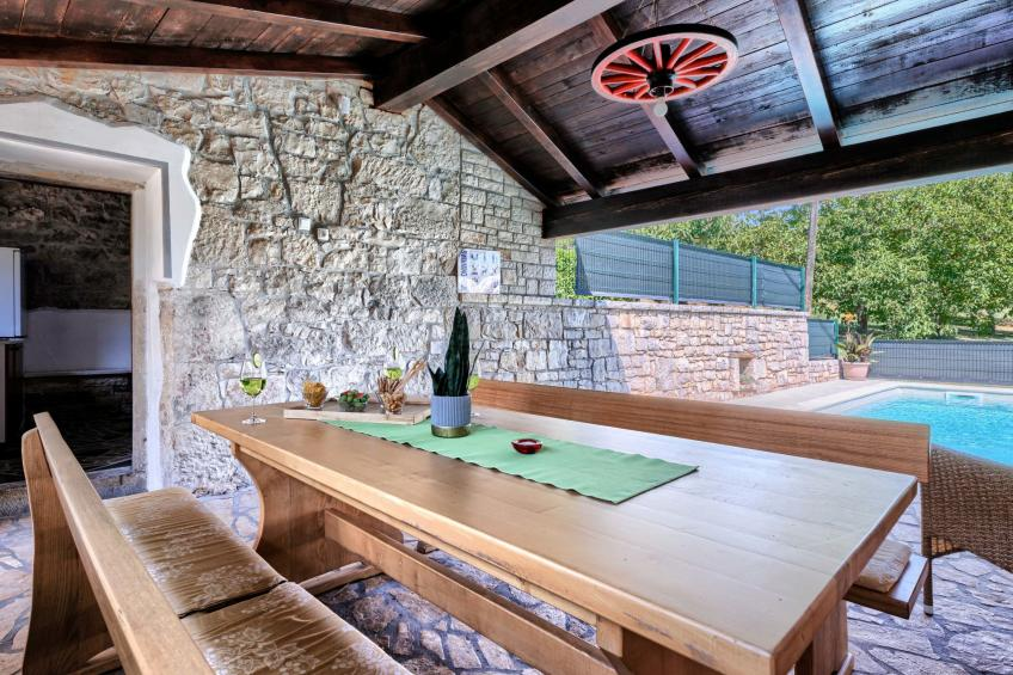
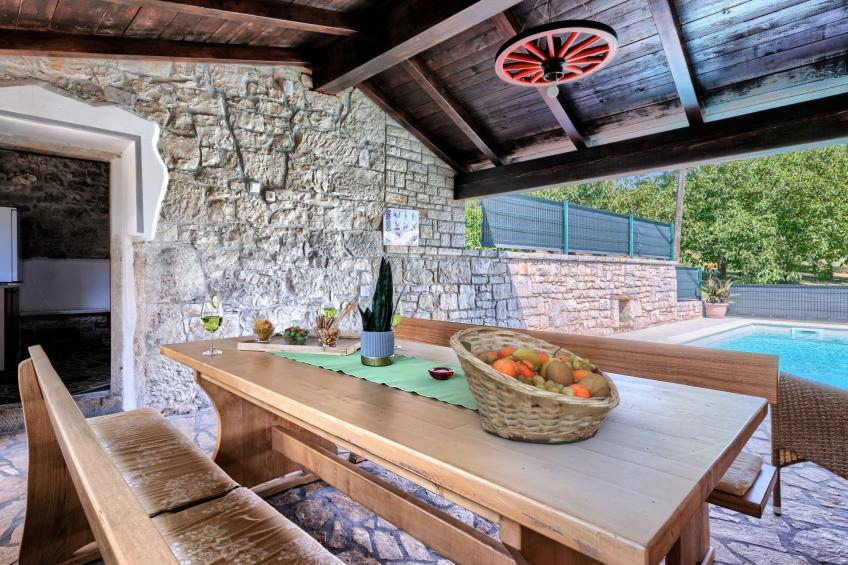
+ fruit basket (532, 376)
